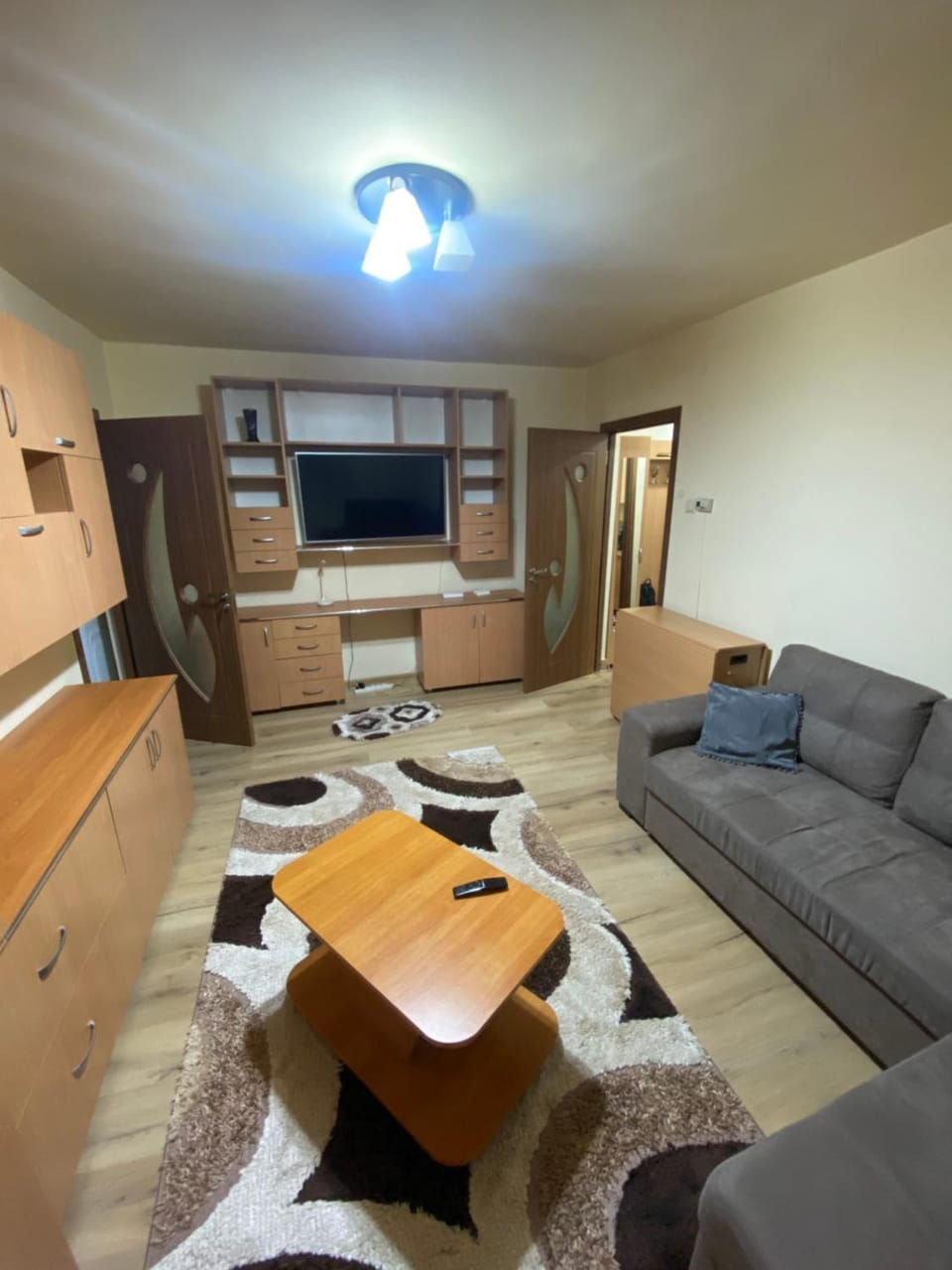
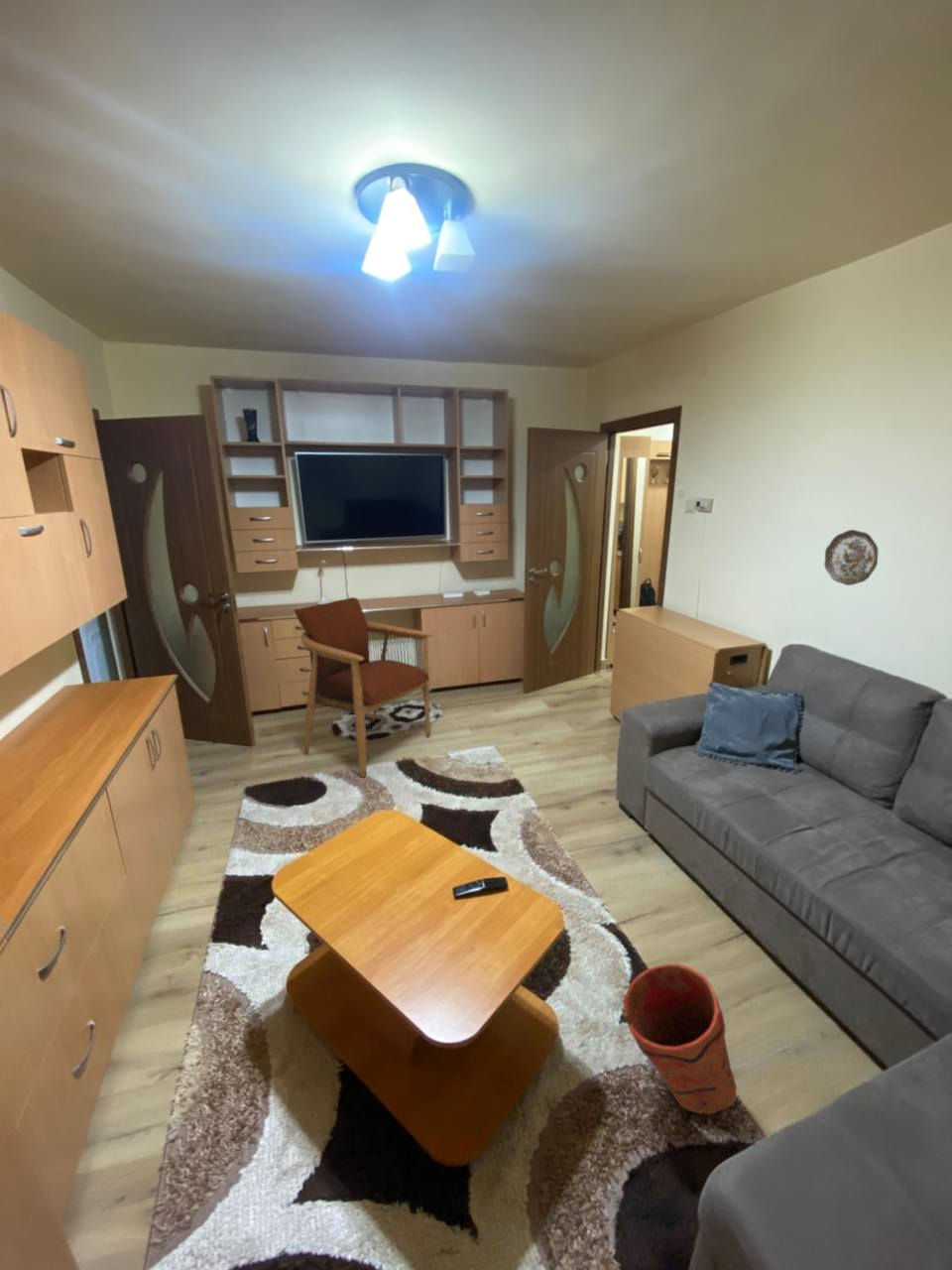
+ armchair (362, 678)
+ decorative plate (851, 558)
+ clay cup (675, 1040)
